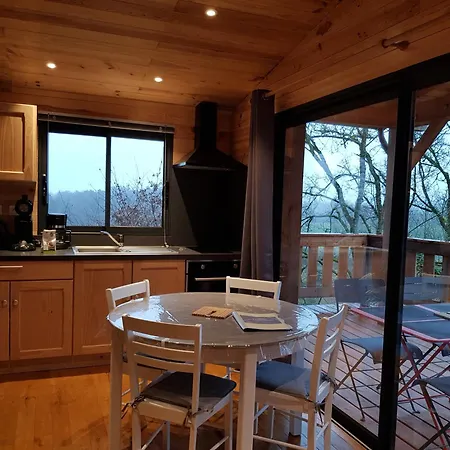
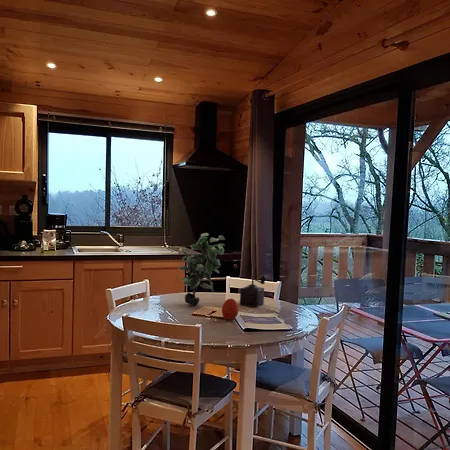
+ apple (229, 308)
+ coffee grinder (256, 289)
+ potted plant (202, 269)
